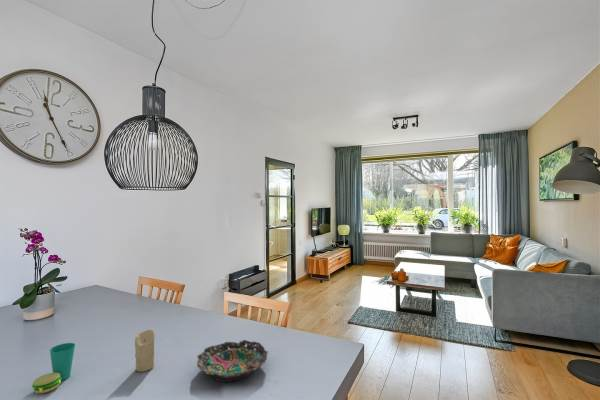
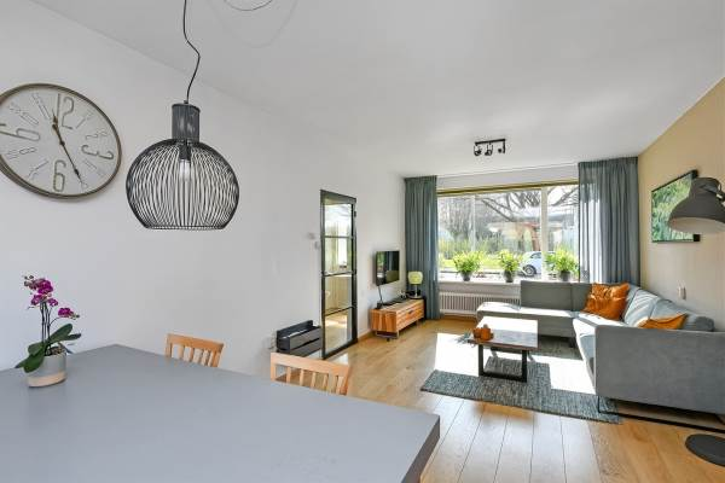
- cup (54, 367)
- candle (144, 350)
- bowl (232, 361)
